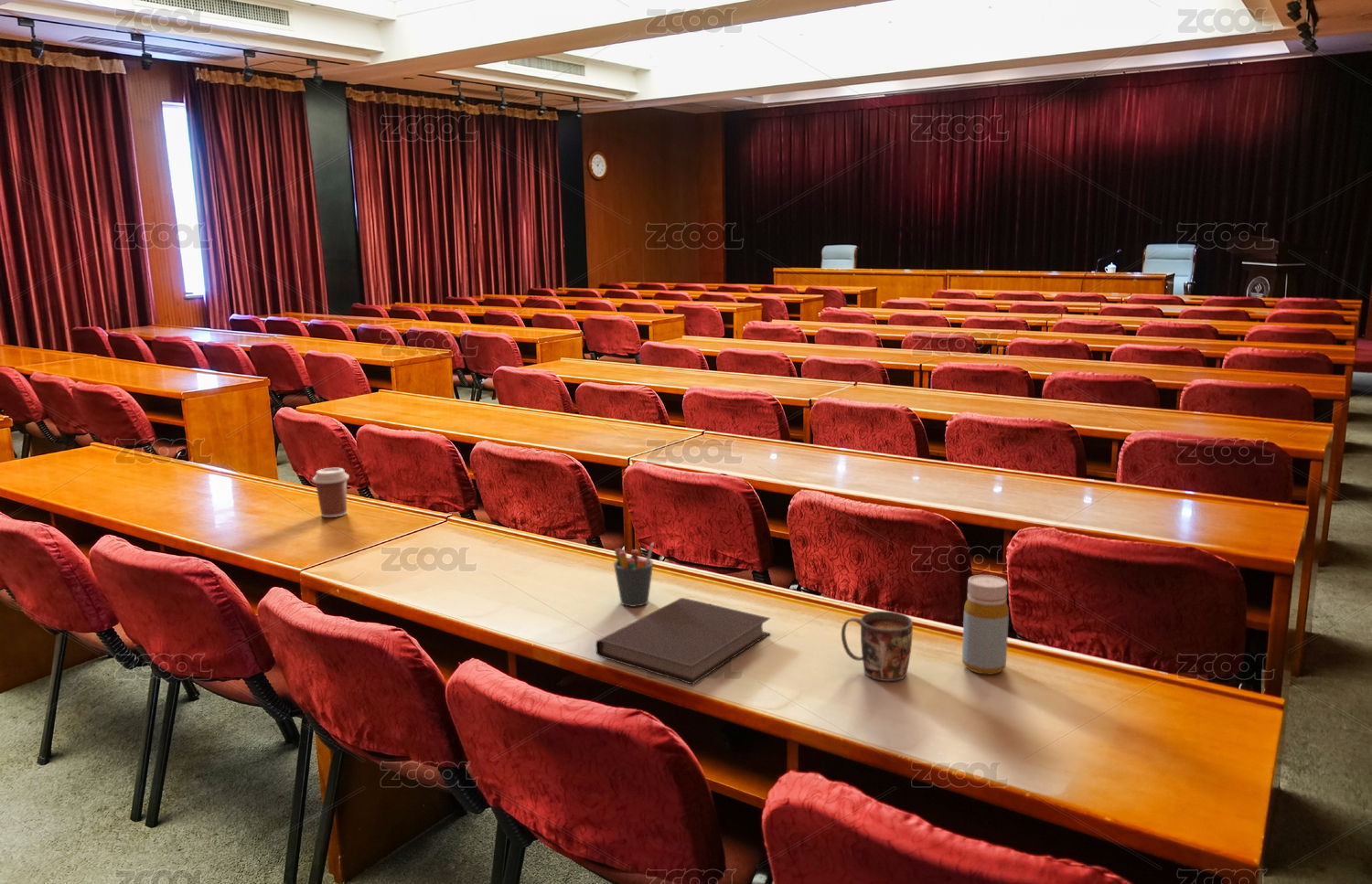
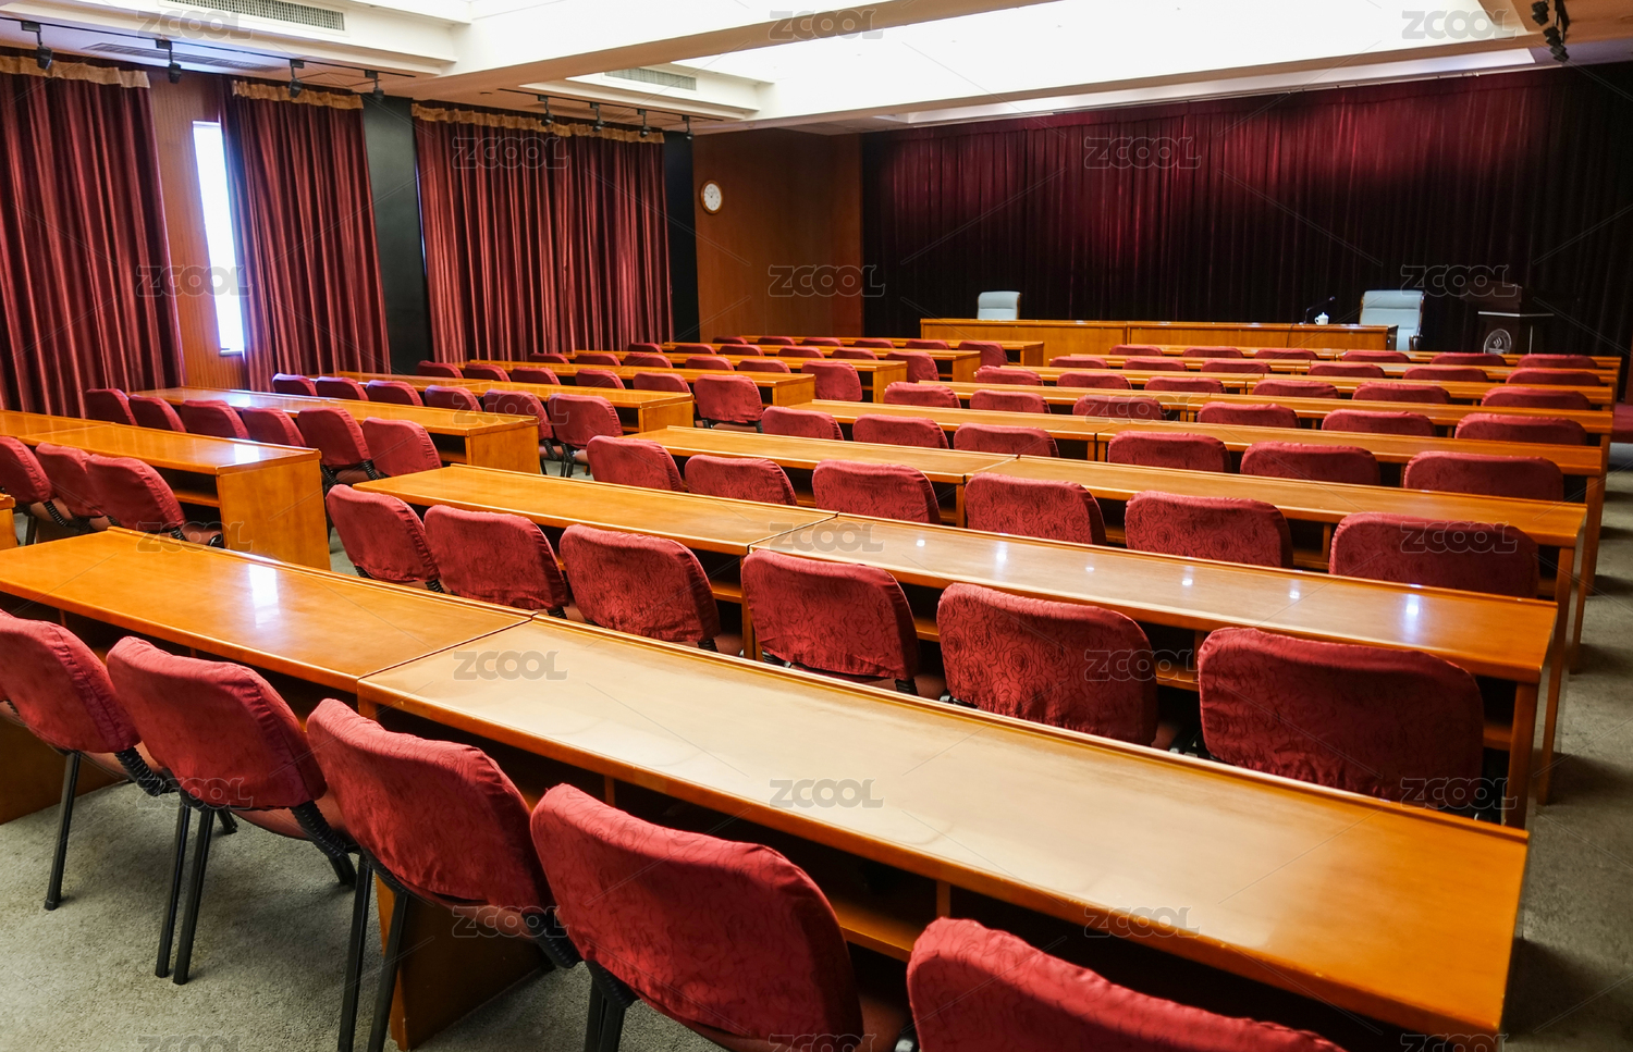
- notebook (685, 636)
- mug (875, 644)
- pen holder (633, 571)
- bottle (985, 623)
- coffee cup (332, 492)
